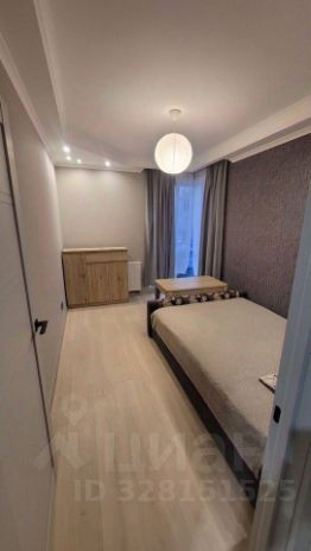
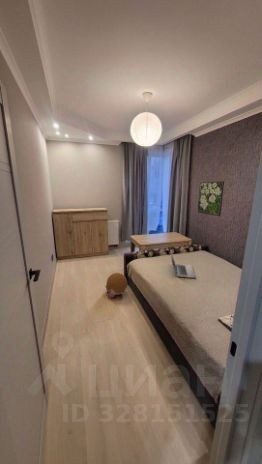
+ plush toy (116, 283)
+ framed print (209, 198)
+ laptop (180, 264)
